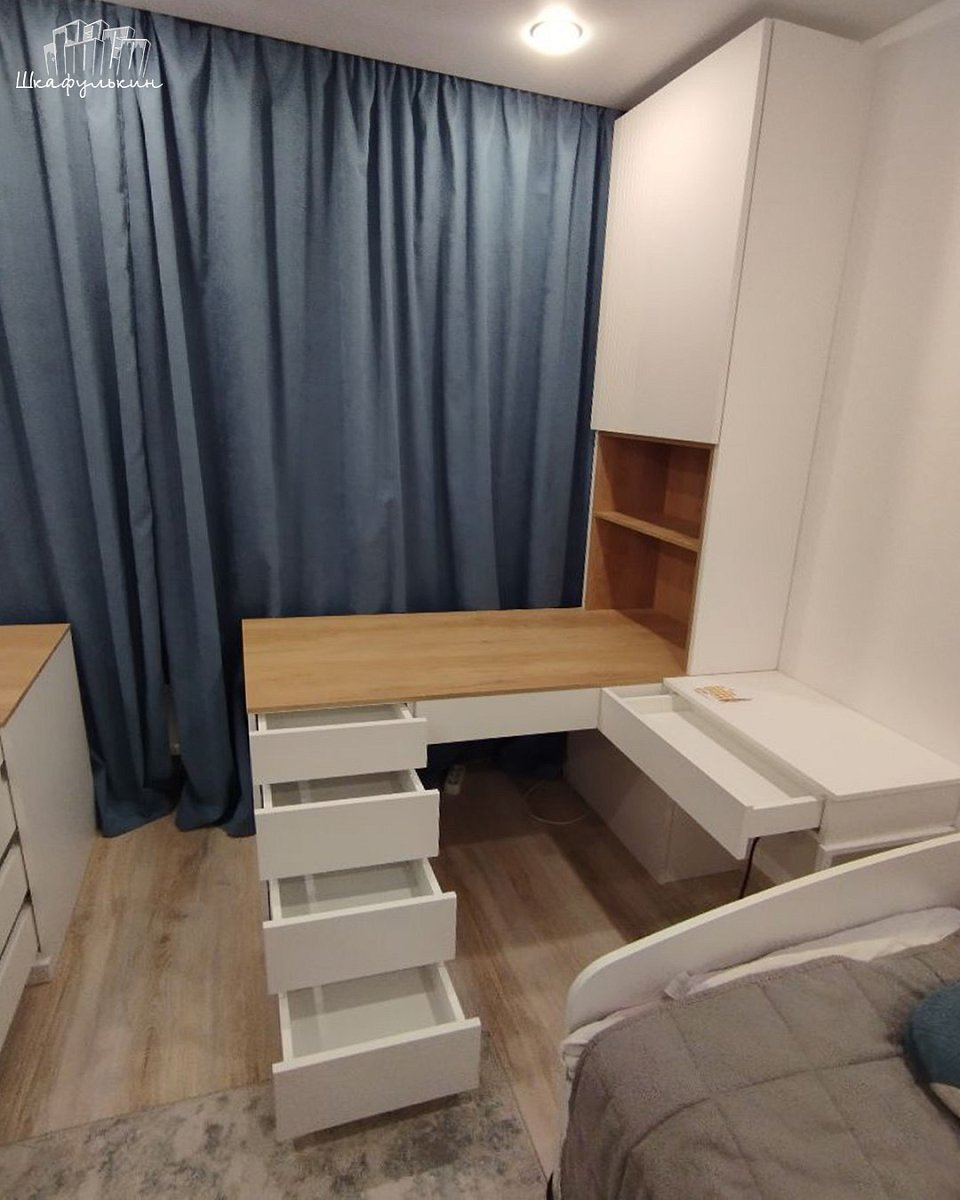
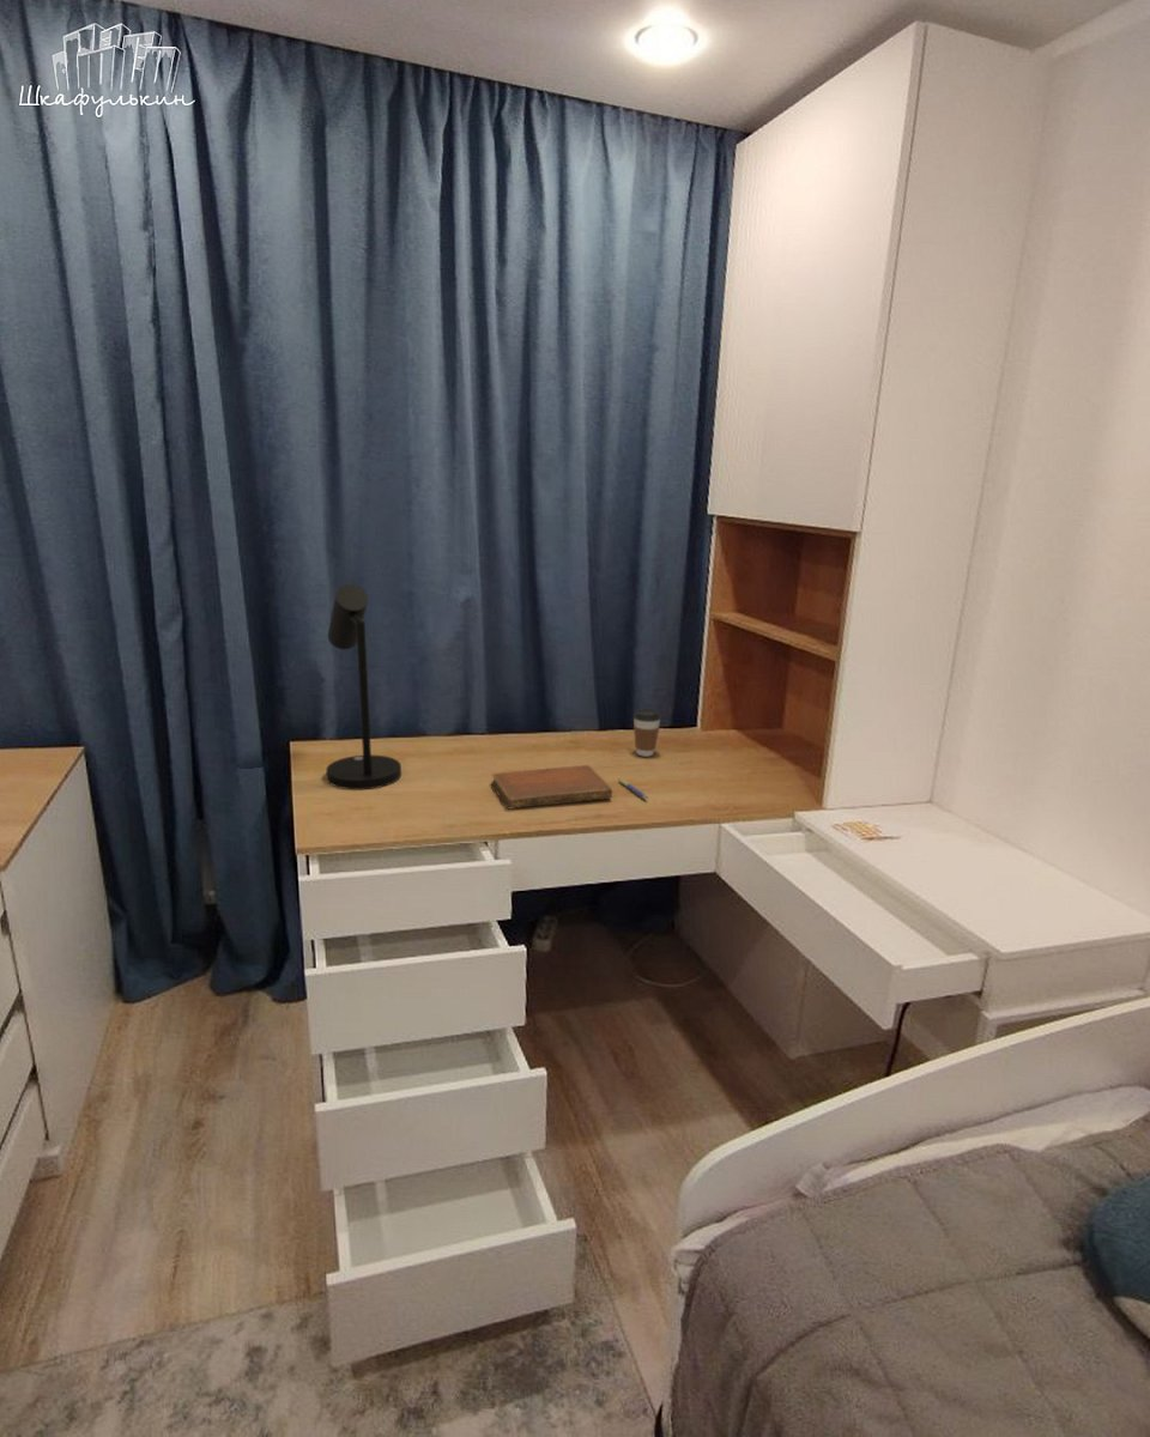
+ notebook (550, 786)
+ pen (631, 787)
+ coffee cup (646, 732)
+ desk lamp (359, 679)
